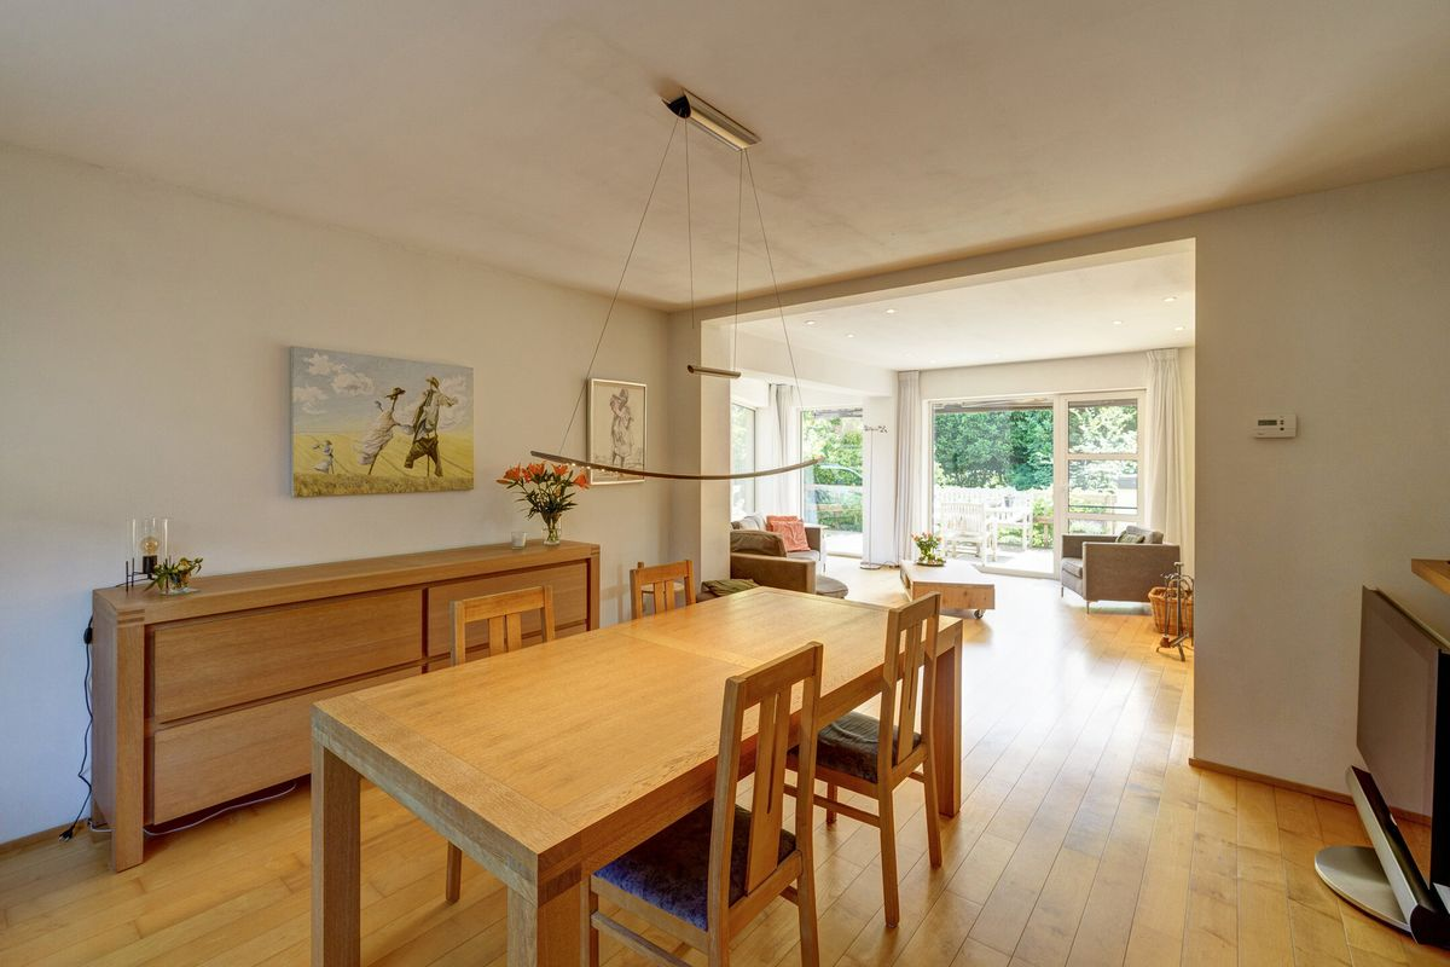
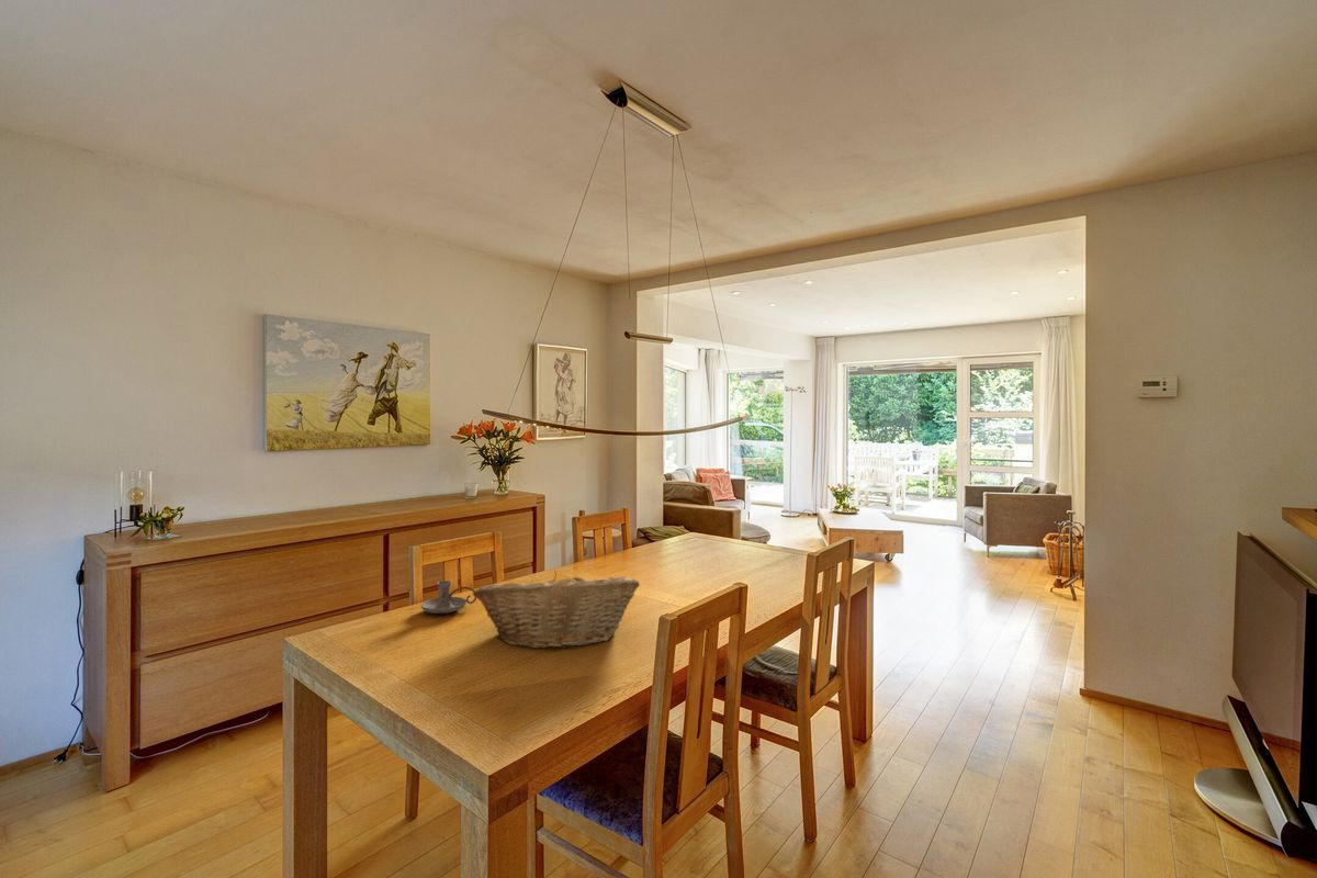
+ fruit basket (558, 600)
+ candle holder (449, 595)
